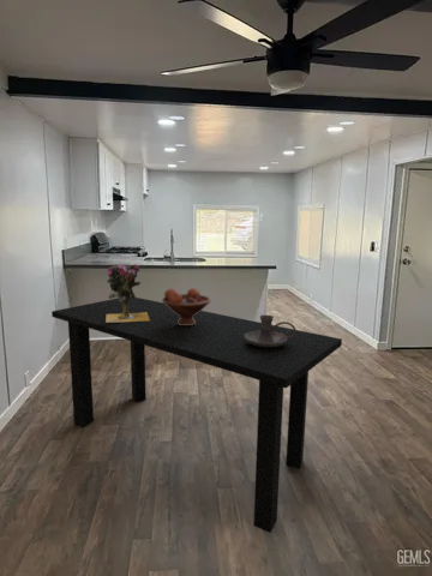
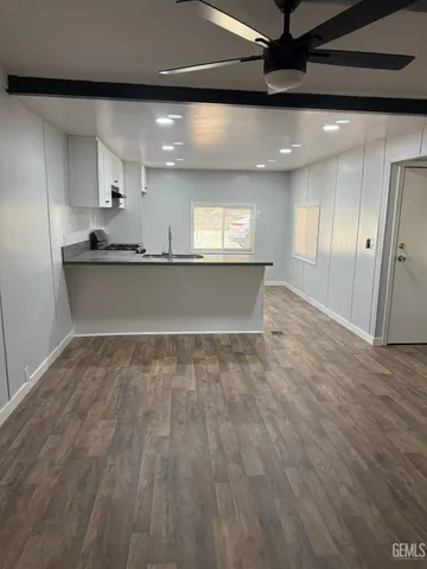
- vase (126, 290)
- candle holder (270, 329)
- fruit bowl (186, 306)
- dining table (191, 359)
